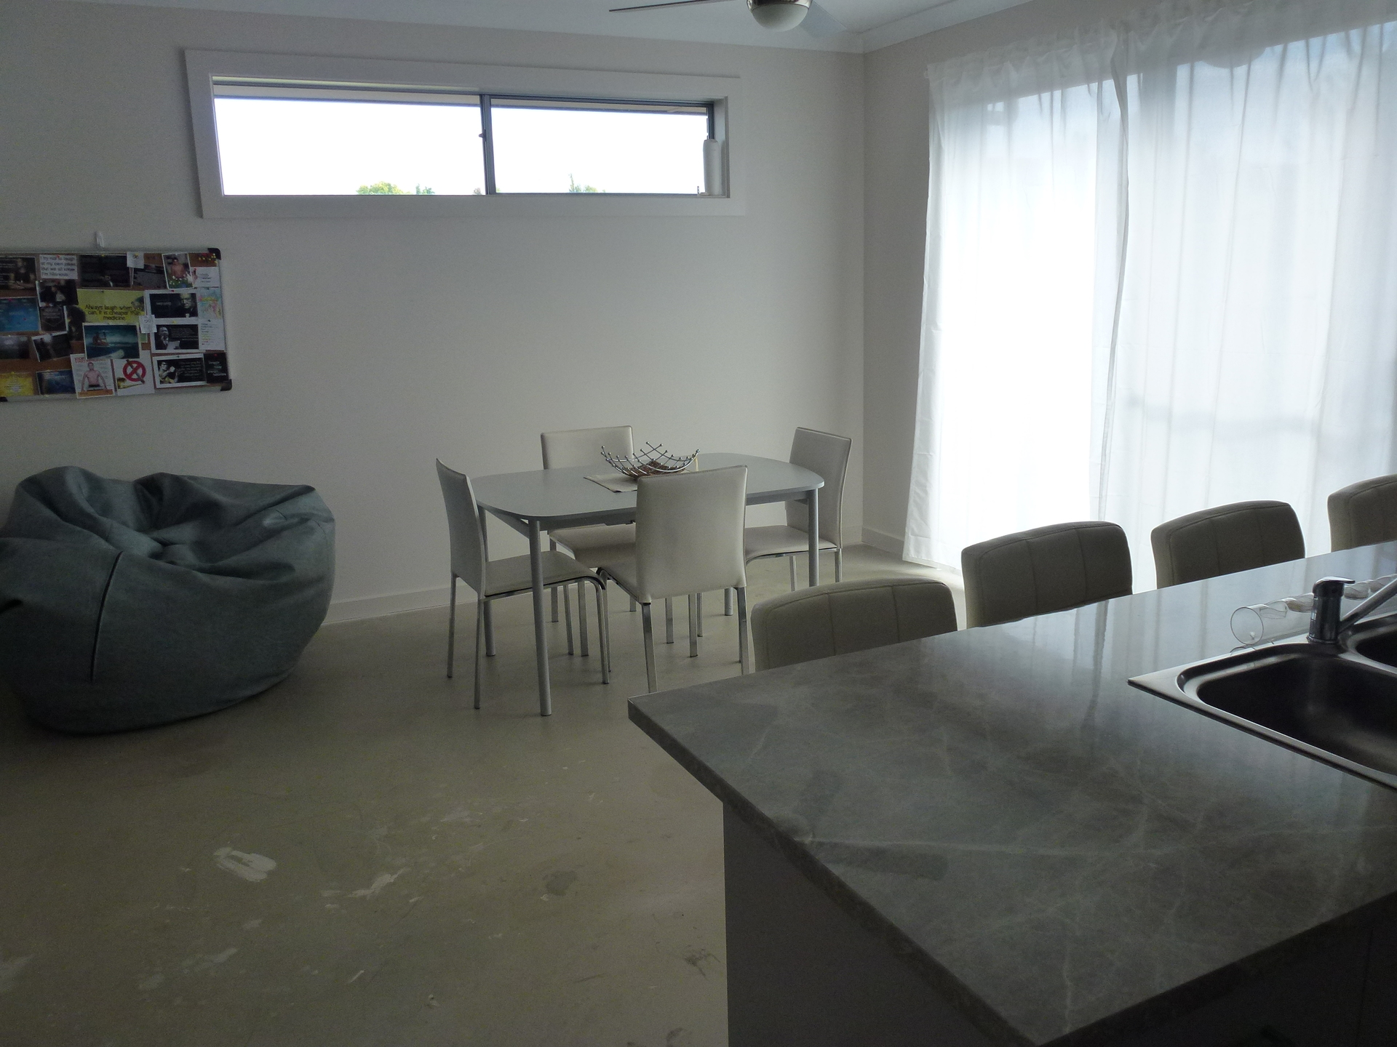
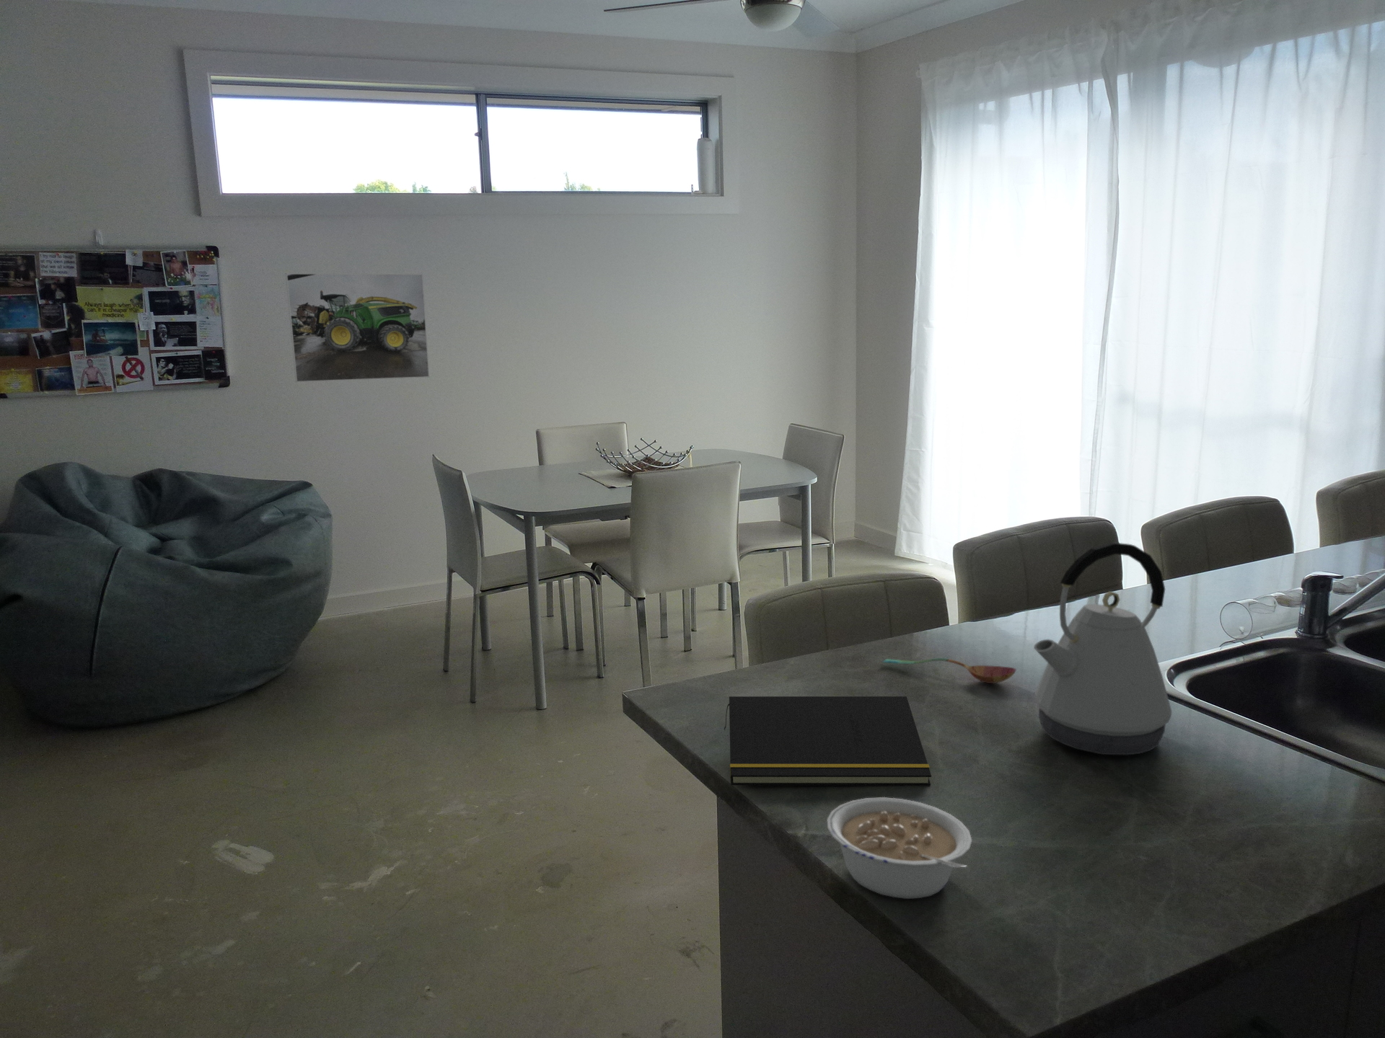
+ soupspoon (949, 662)
+ kettle (1103, 641)
+ notepad (823, 737)
+ legume (902, 847)
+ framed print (360, 326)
